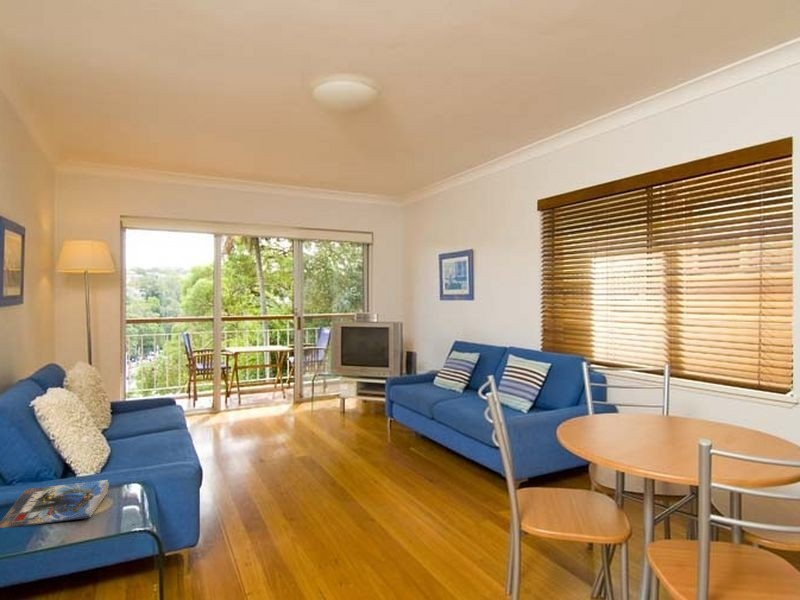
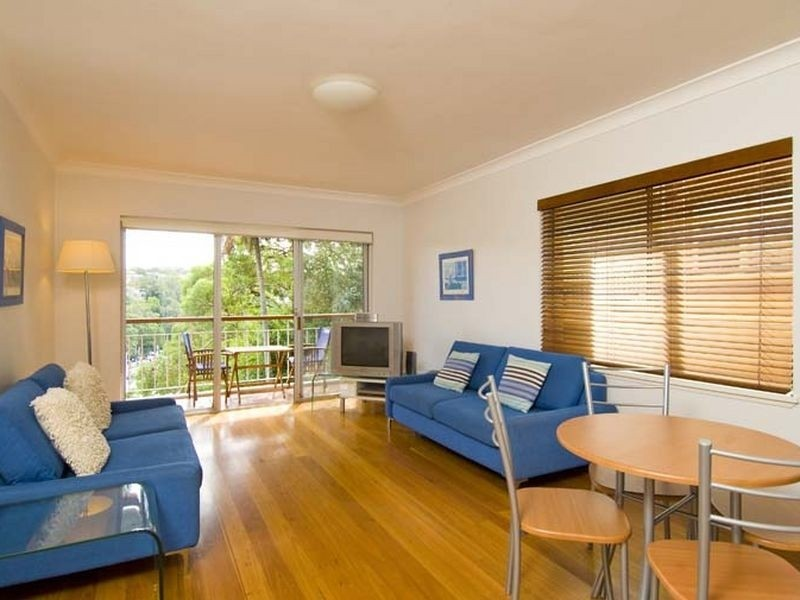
- magazine (57, 502)
